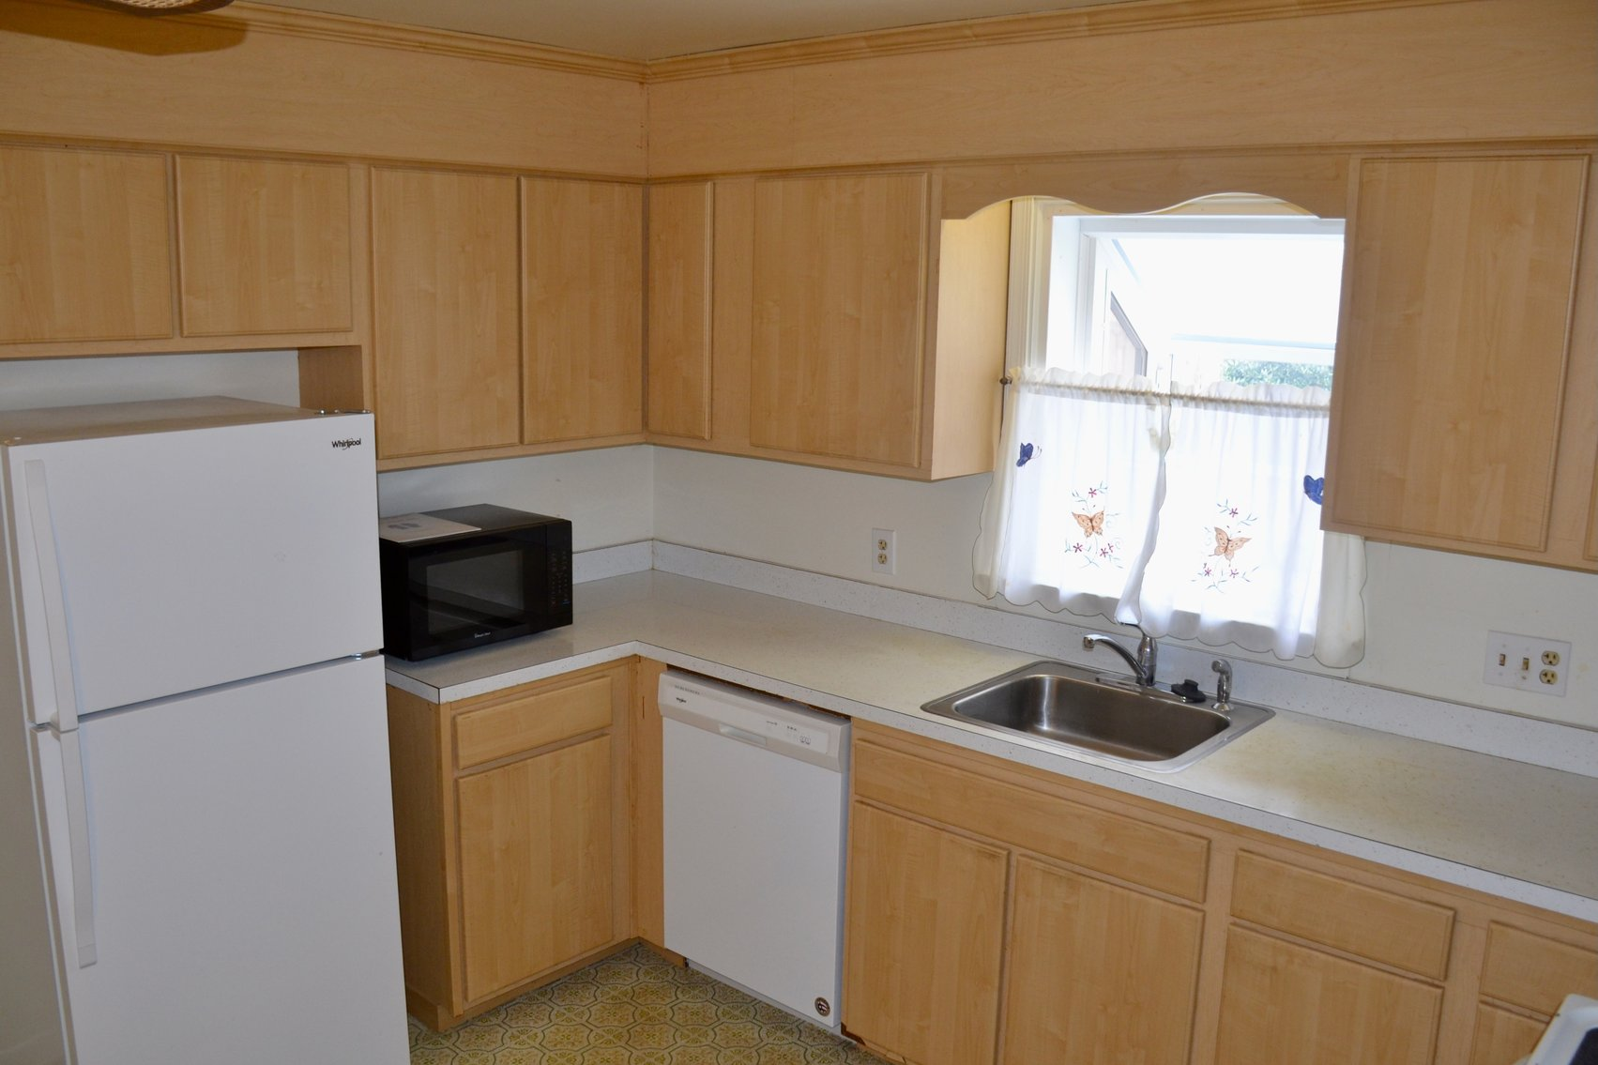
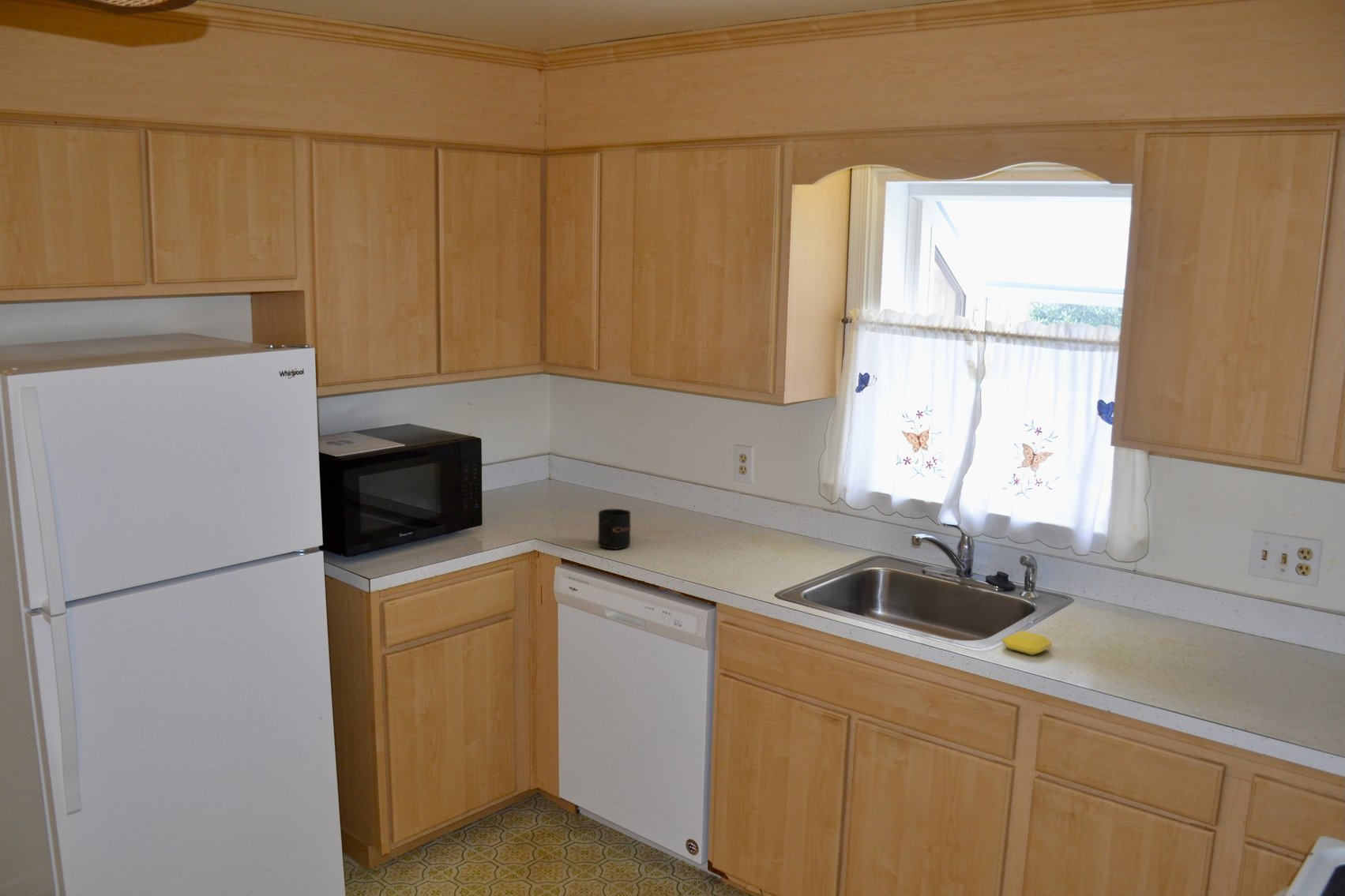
+ mug (611, 530)
+ soap bar (1027, 643)
